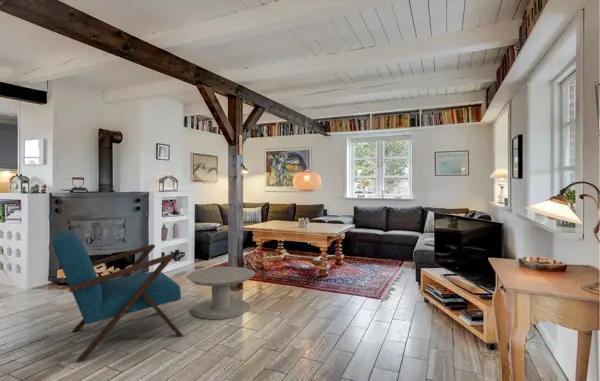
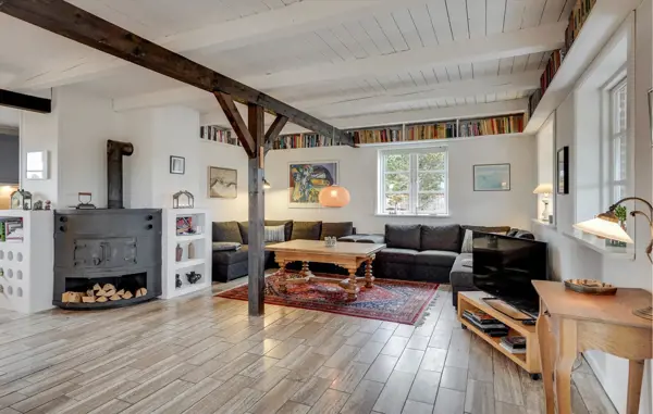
- armchair (117, 281)
- side table (221, 291)
